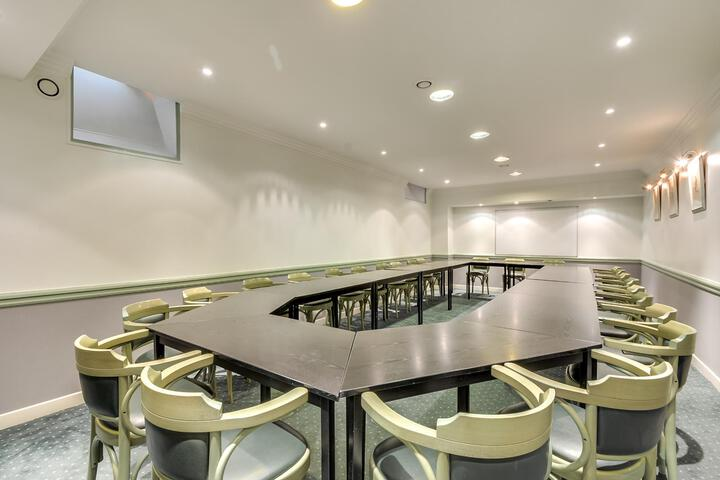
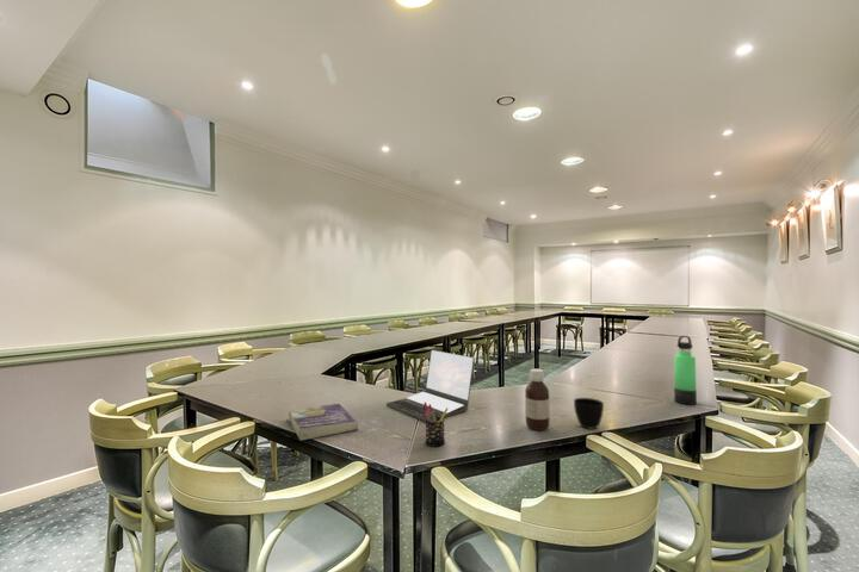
+ book (321, 418)
+ thermos bottle (685, 368)
+ laptop (430, 381)
+ cup (588, 412)
+ pen holder (433, 423)
+ bottle (537, 398)
